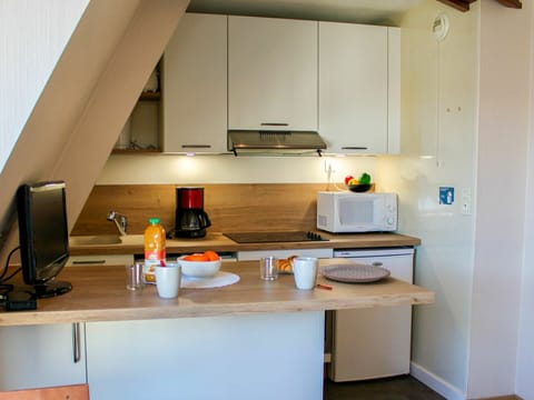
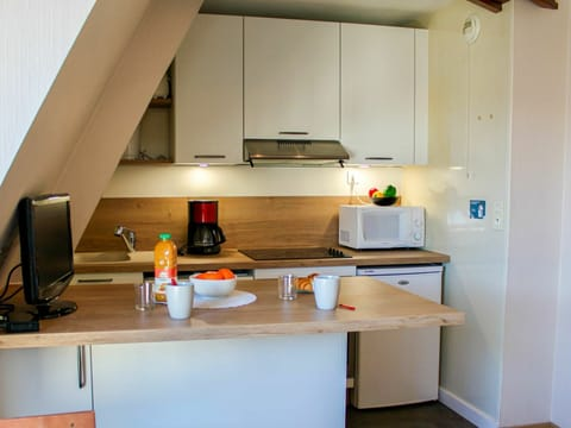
- plate (353, 273)
